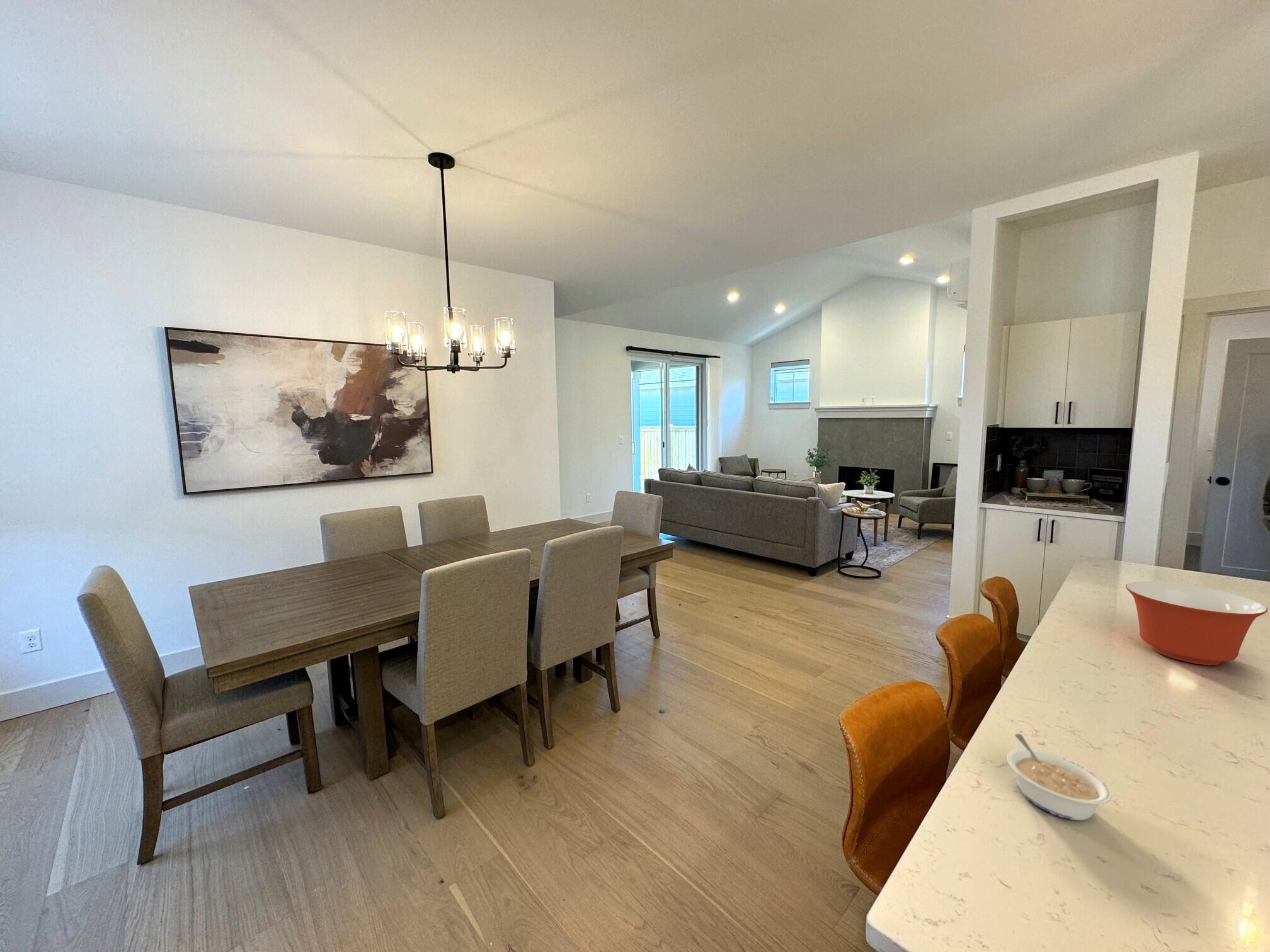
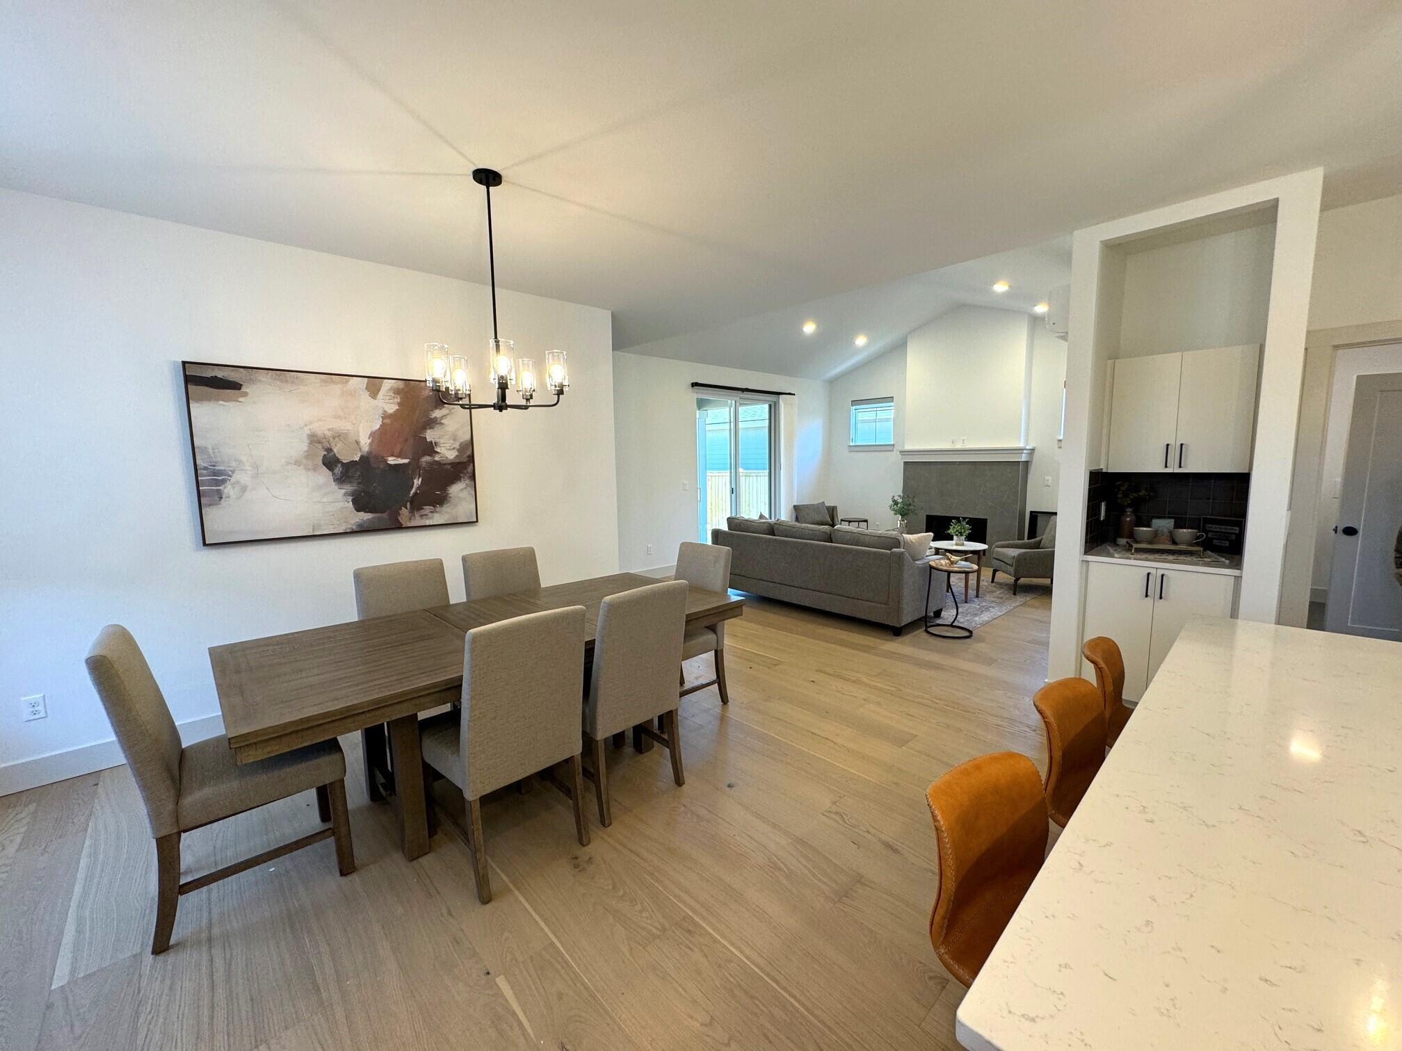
- mixing bowl (1188, 625)
- legume (1051, 782)
